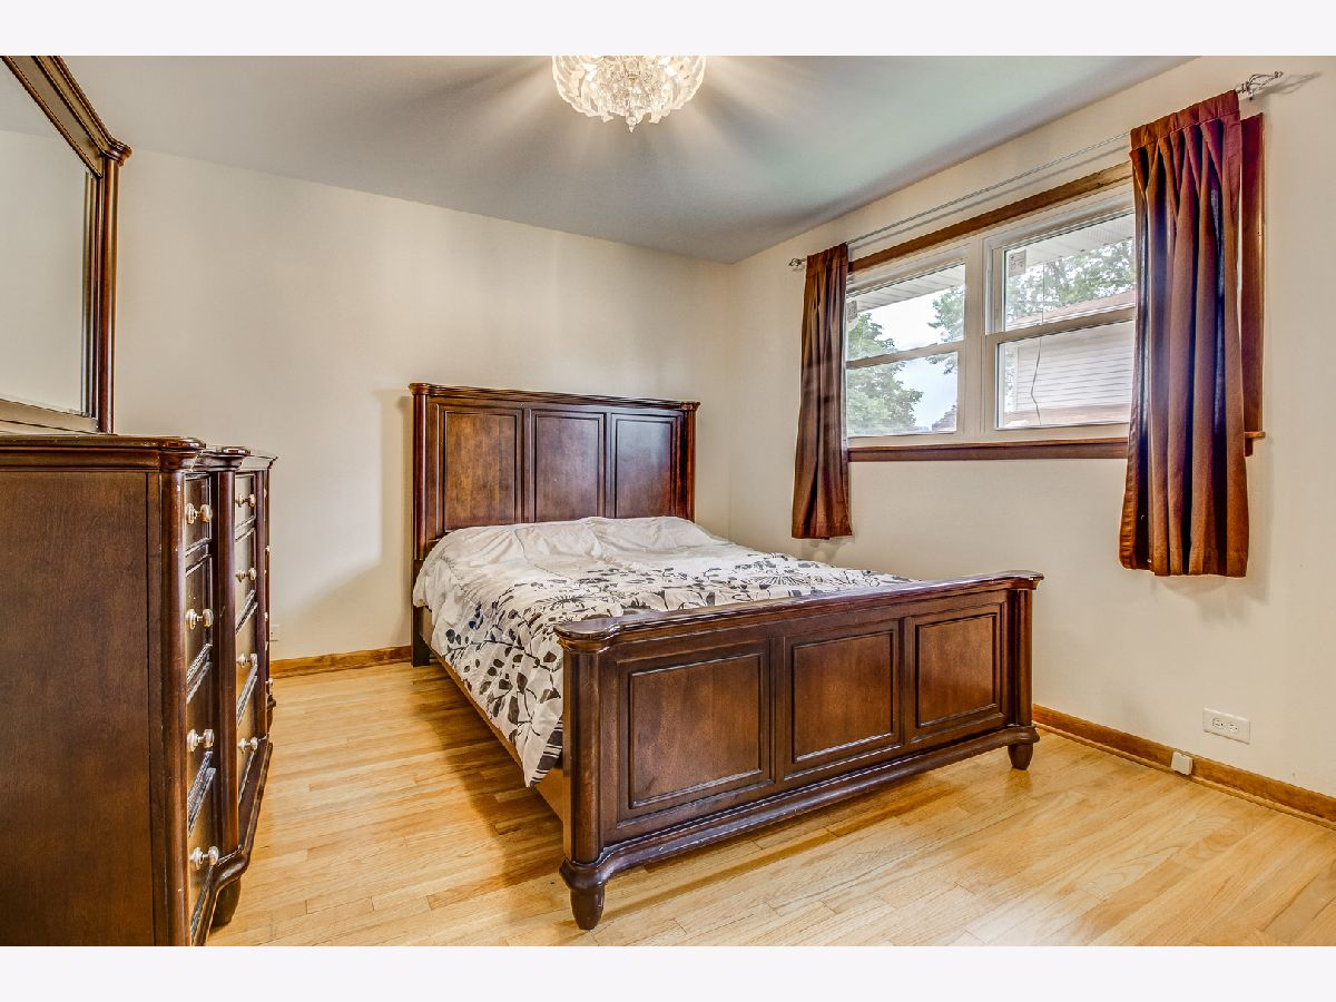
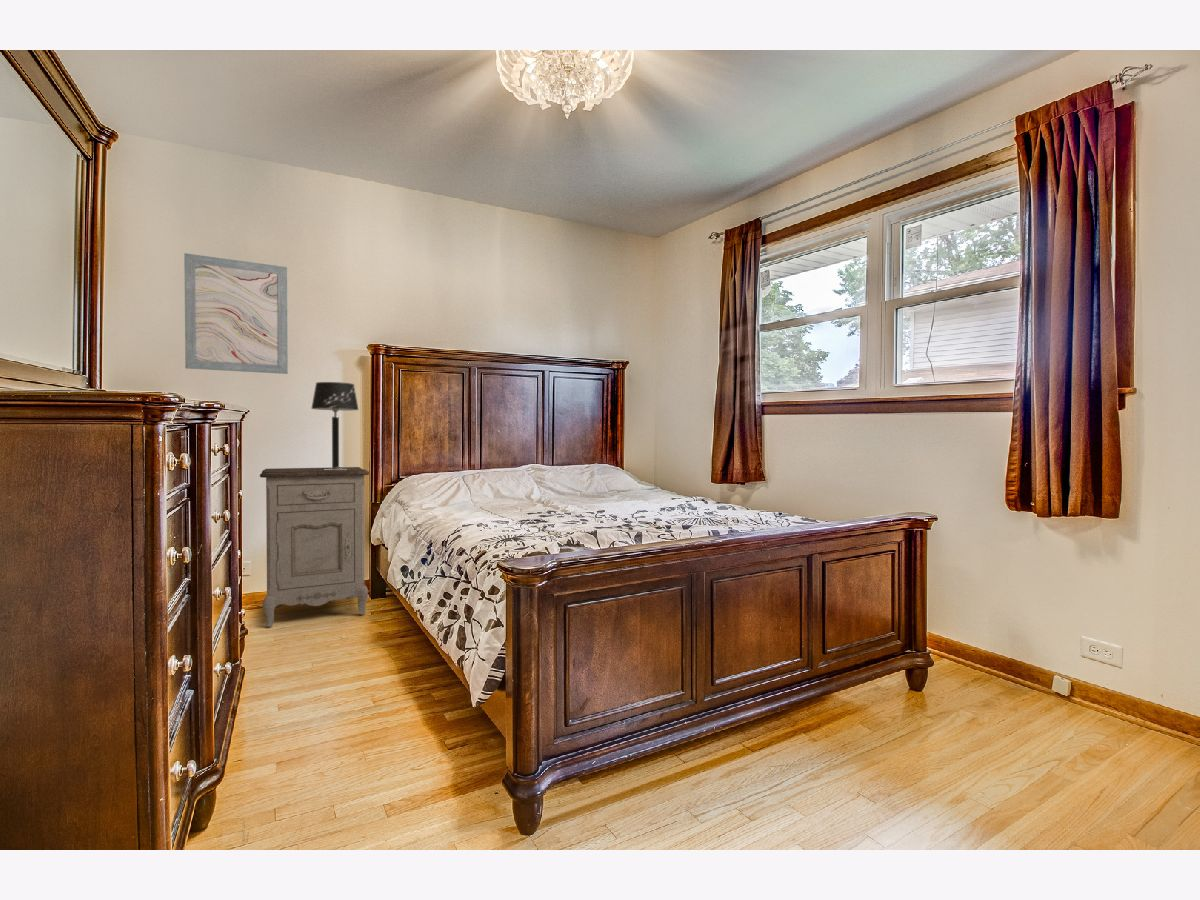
+ nightstand (315, 541)
+ wall art (238, 316)
+ table lamp (335, 426)
